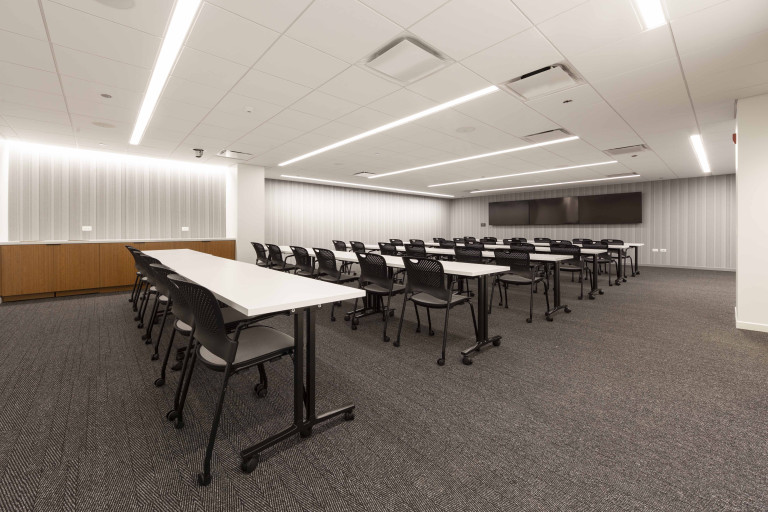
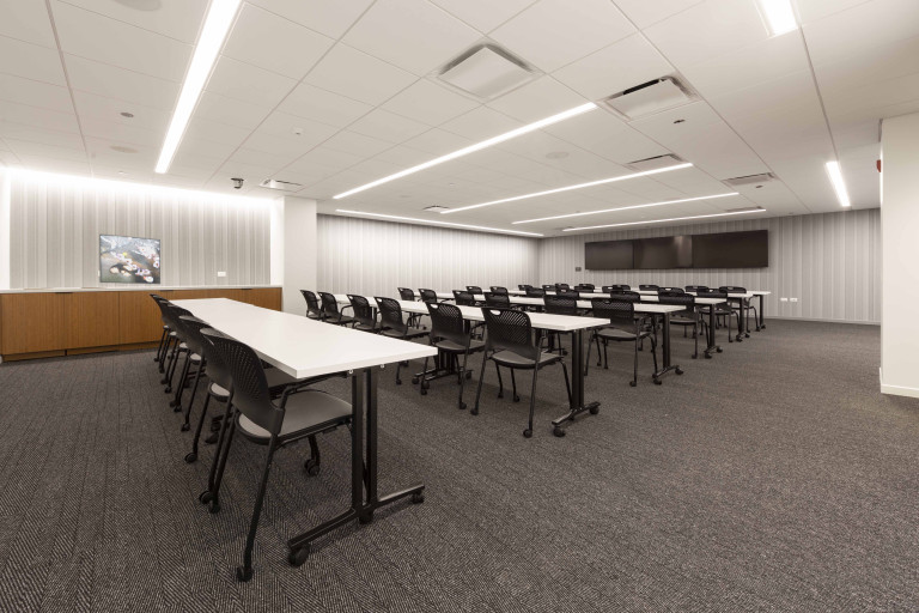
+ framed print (130, 260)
